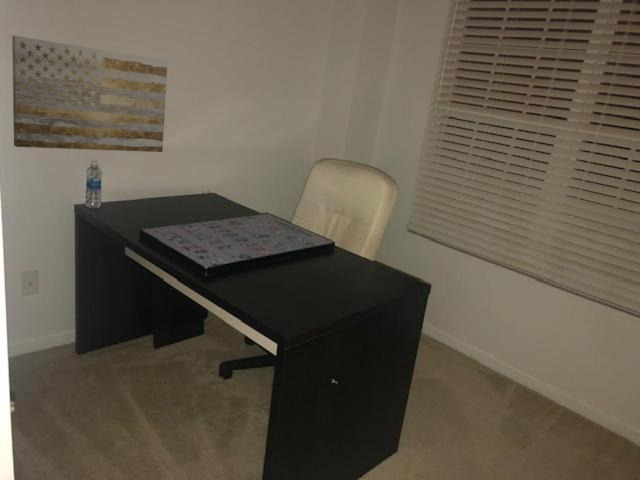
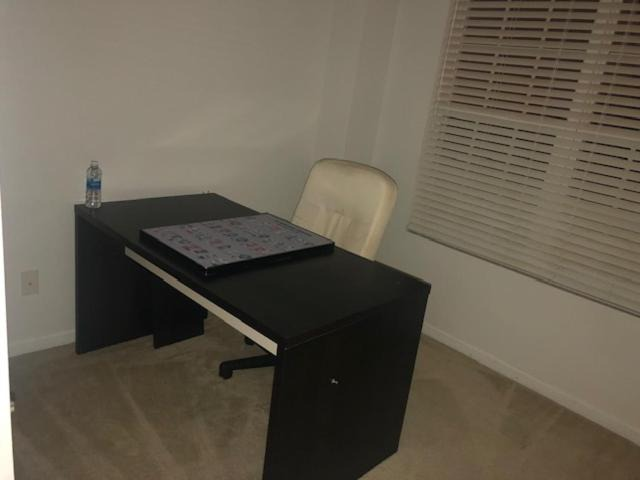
- wall art (95, 100)
